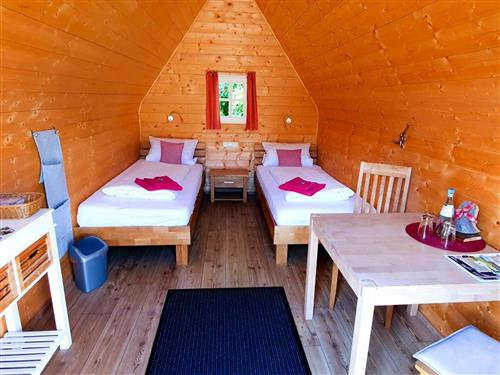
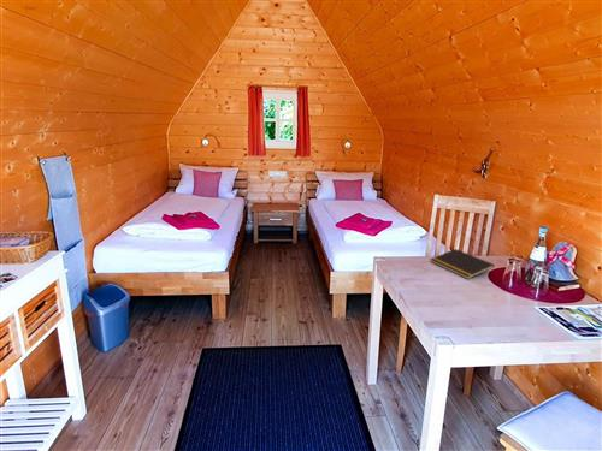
+ notepad (461, 262)
